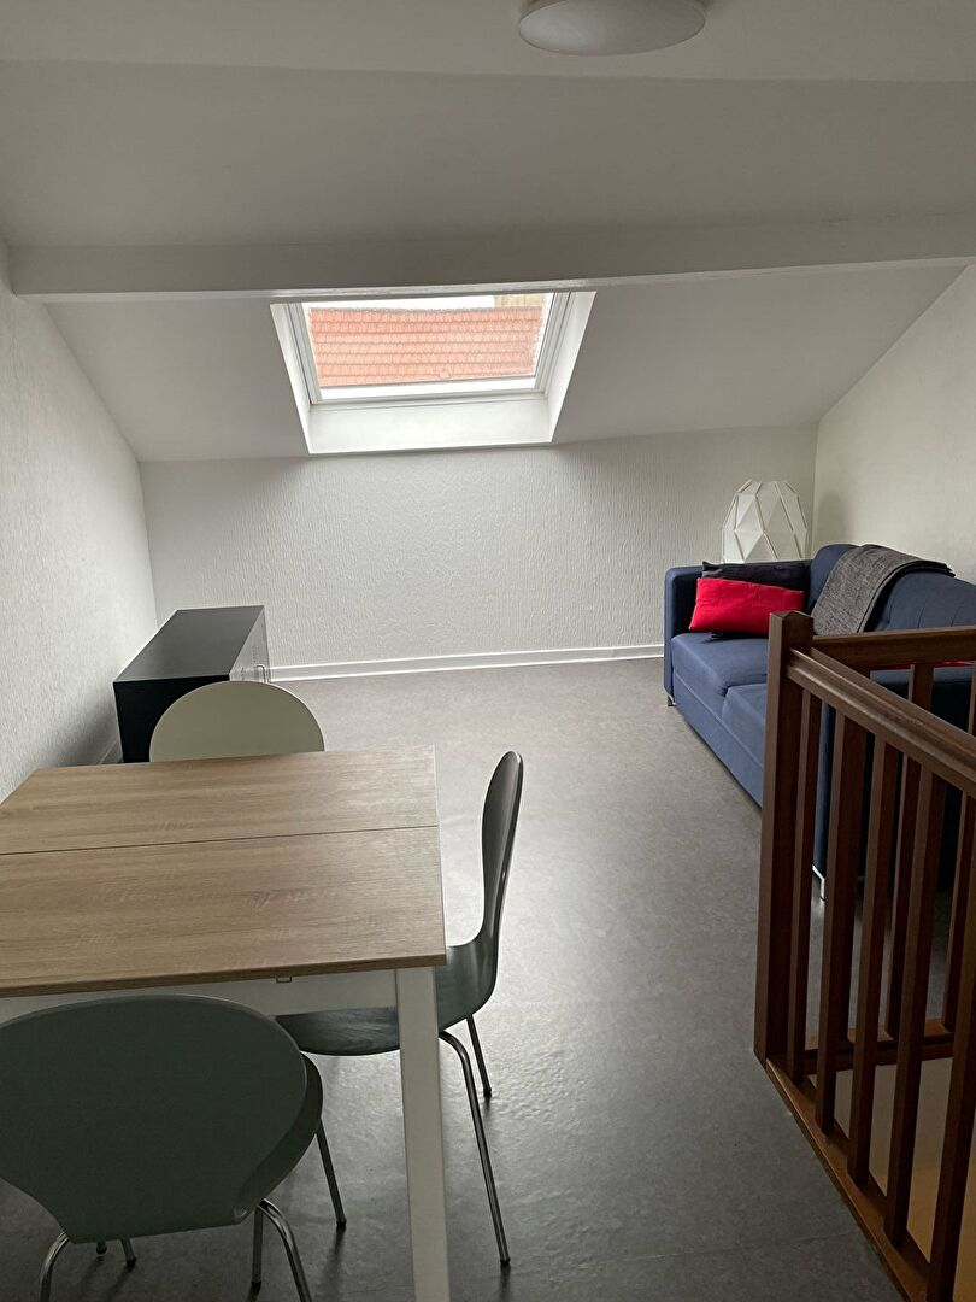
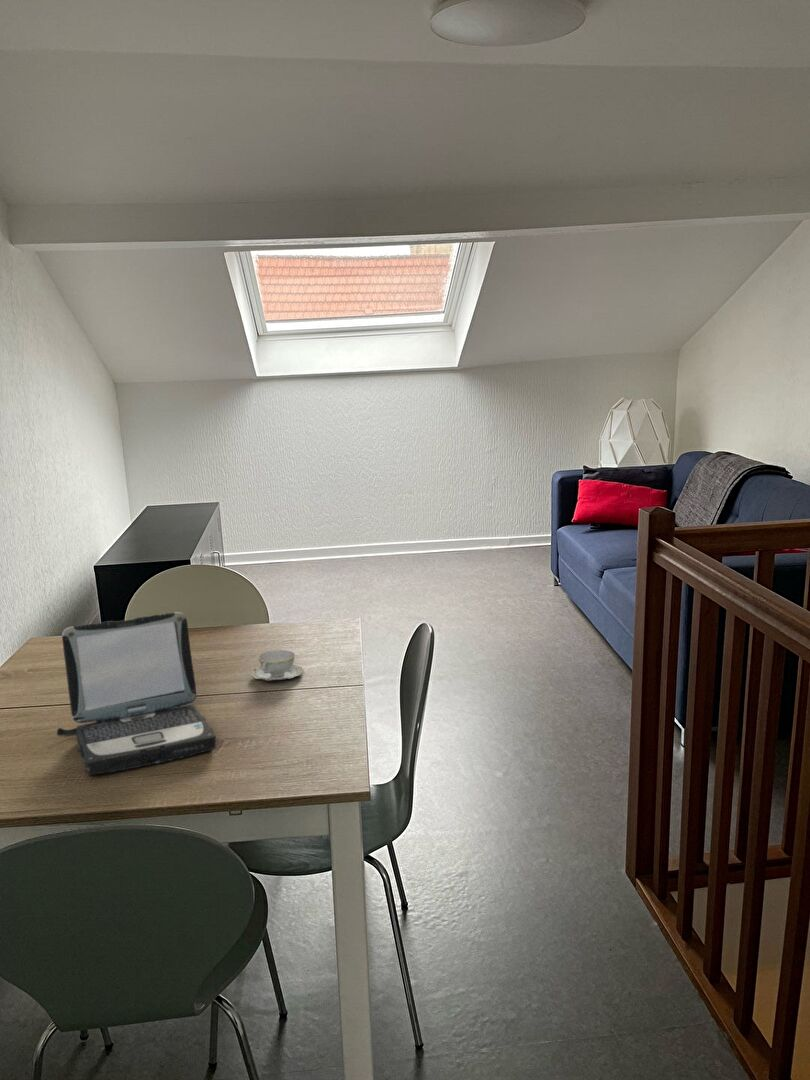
+ laptop (135, 686)
+ chinaware (276, 665)
